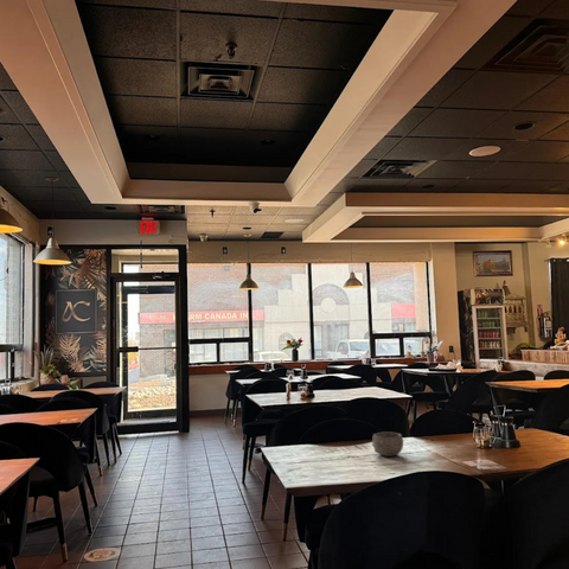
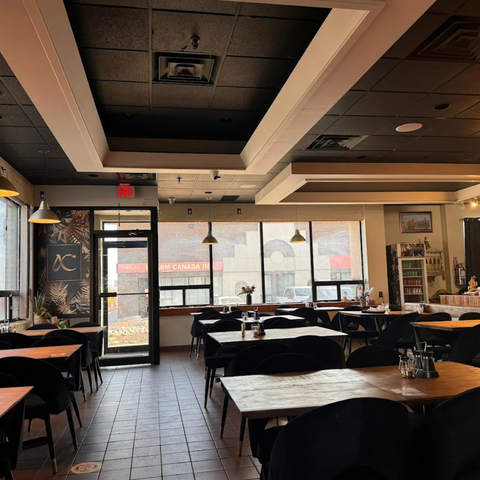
- bowl (388, 443)
